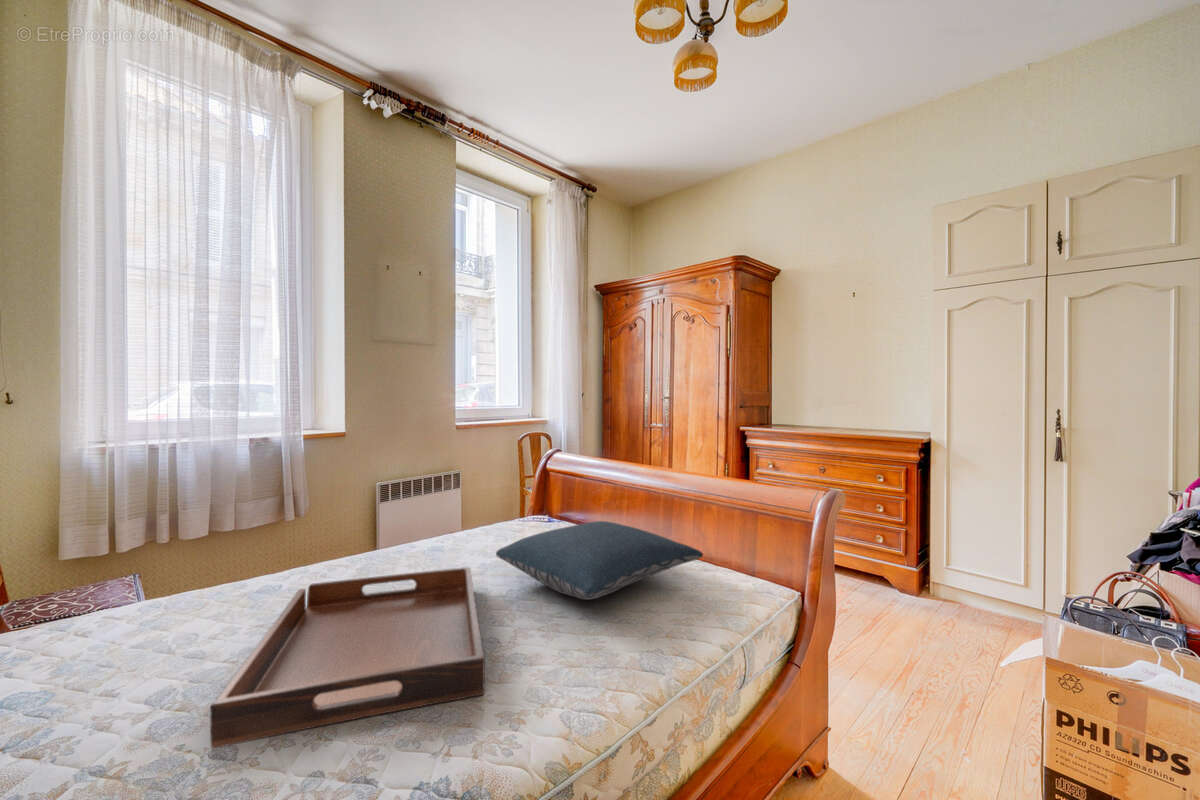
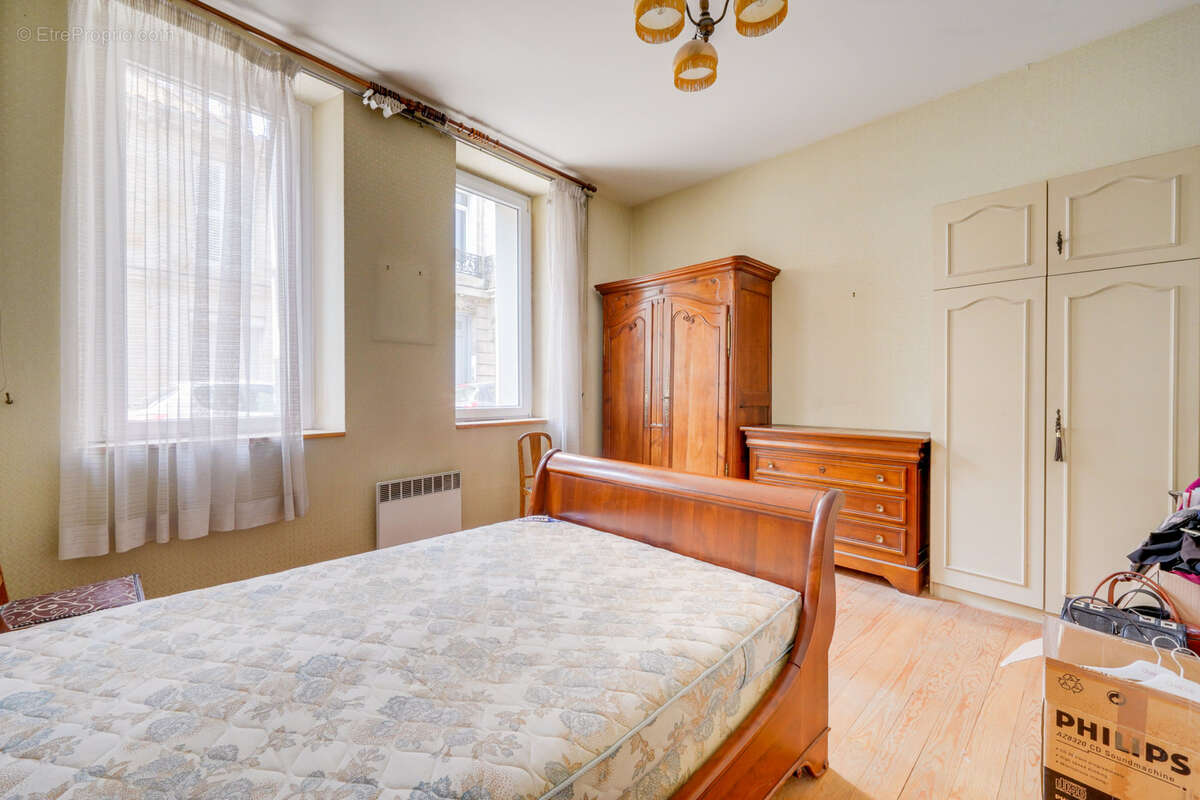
- serving tray (378, 630)
- pillow (598, 555)
